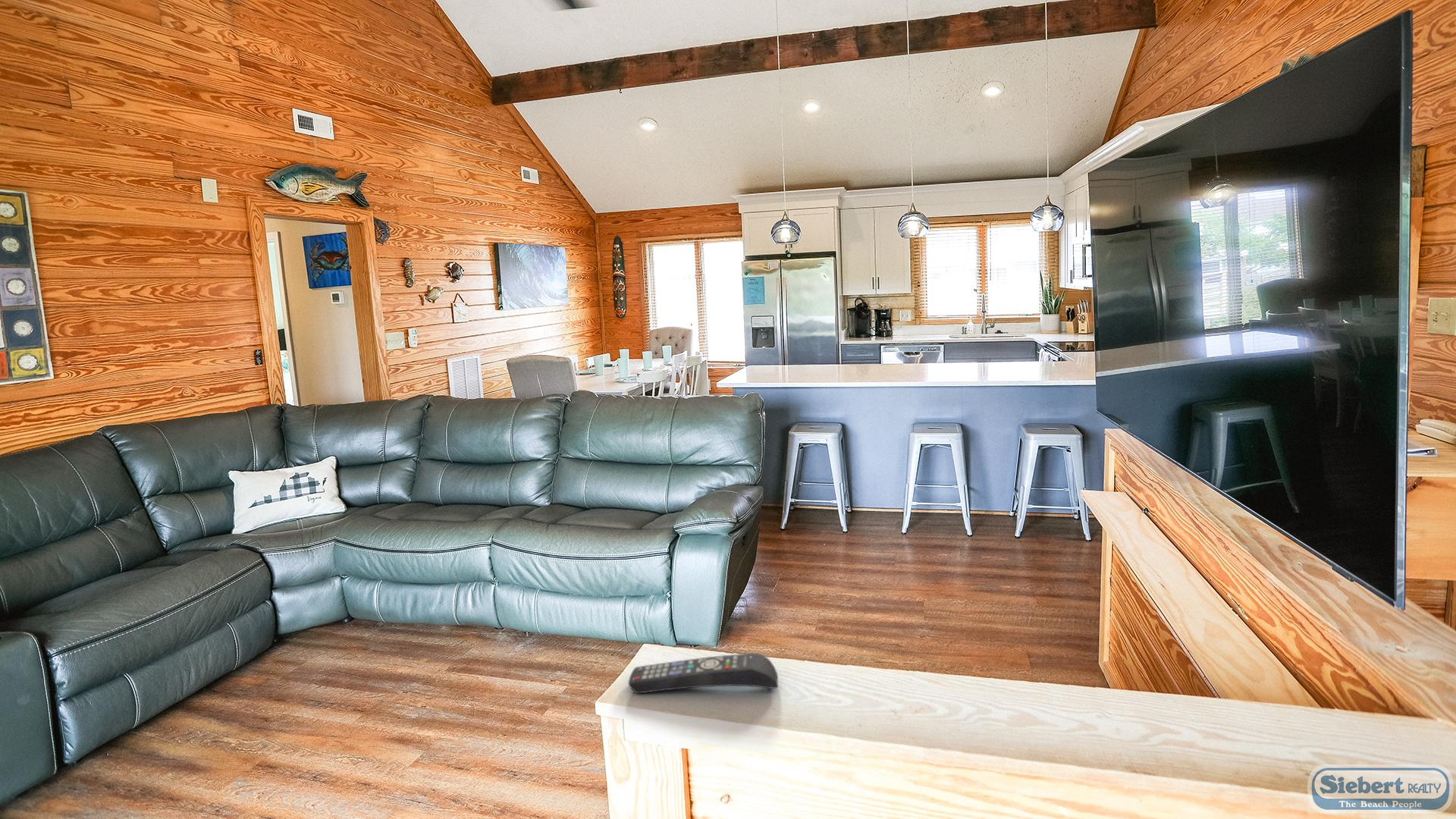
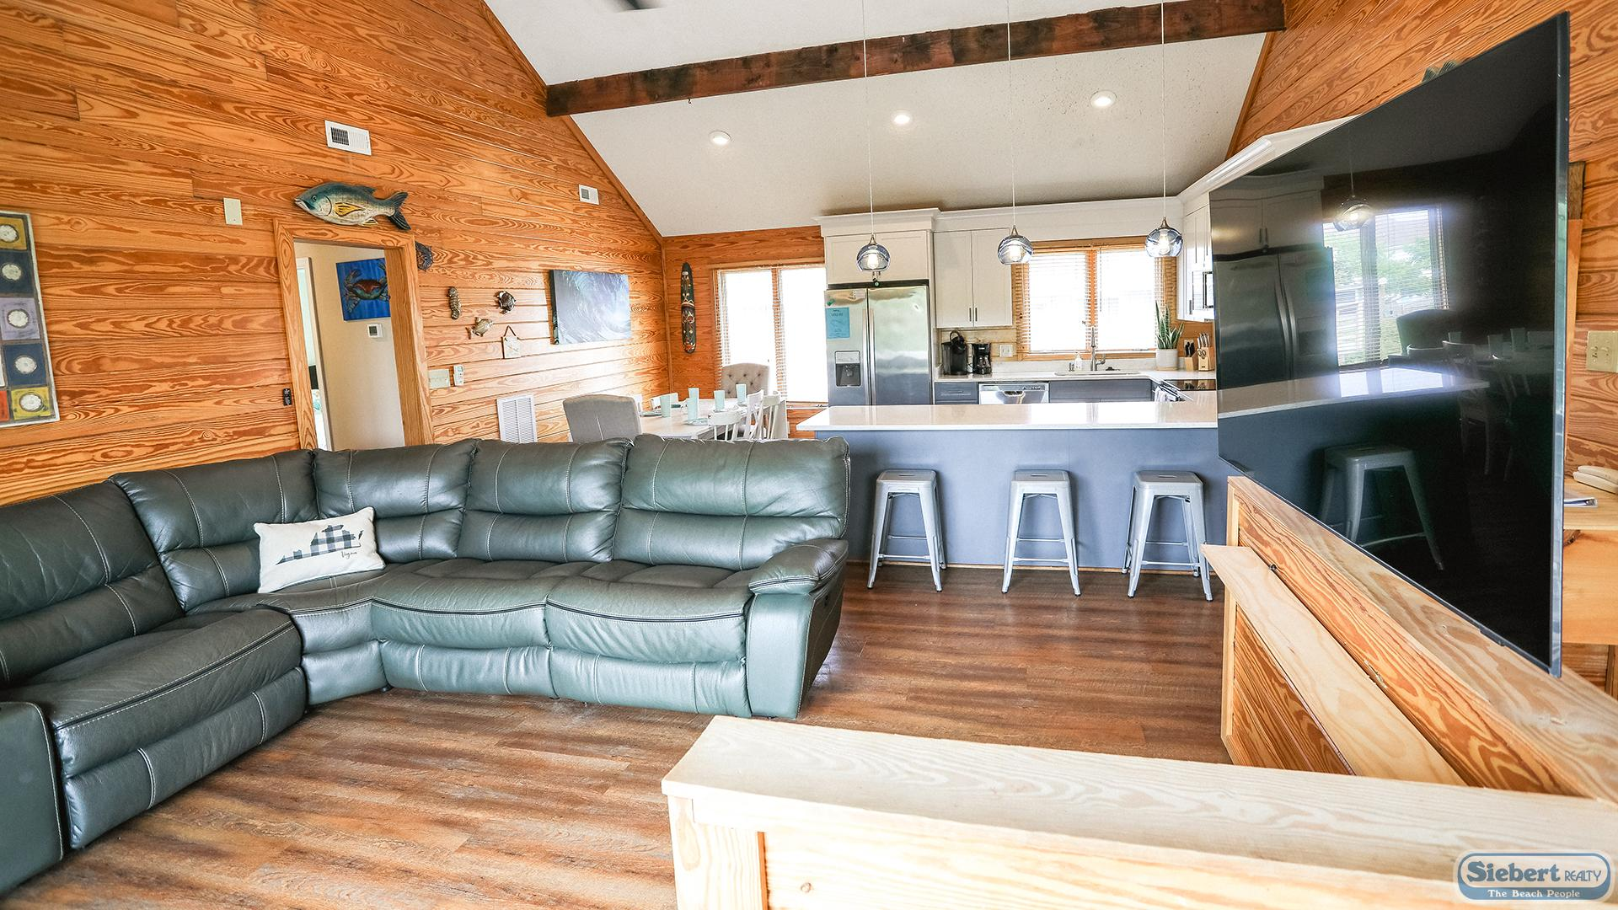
- remote control (703, 673)
